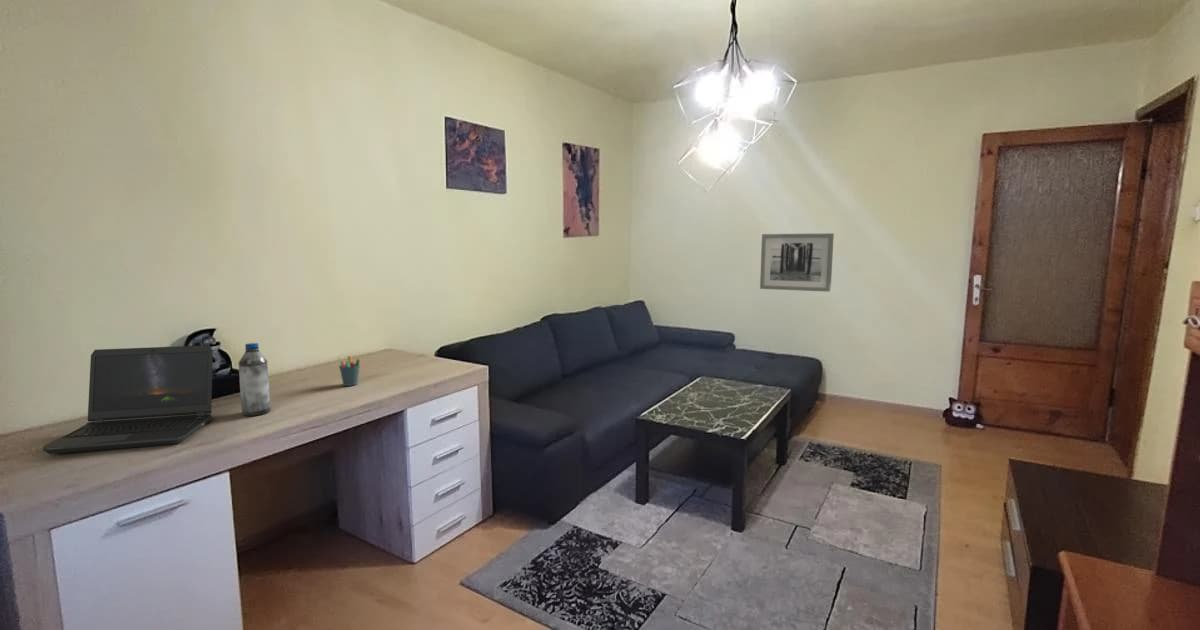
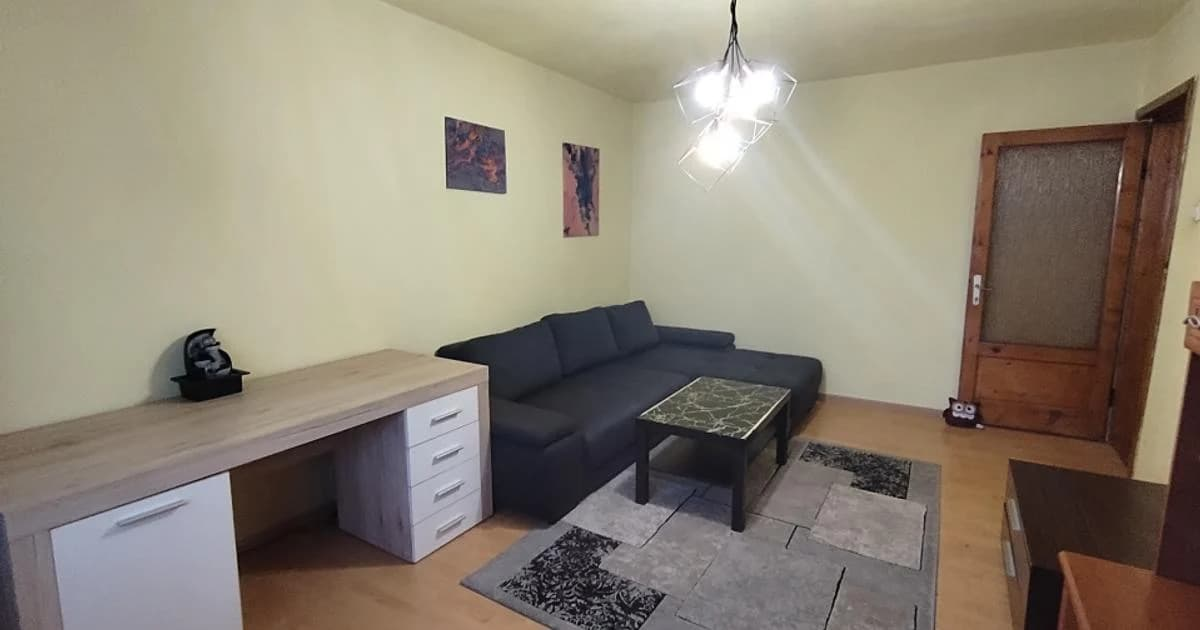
- pen holder (349, 369)
- water bottle (254, 378)
- wall art (795, 262)
- laptop computer (134, 395)
